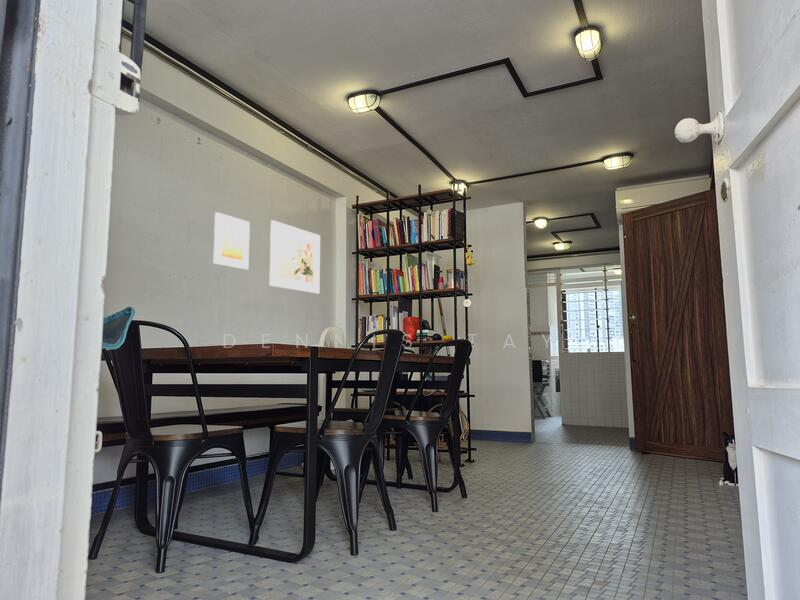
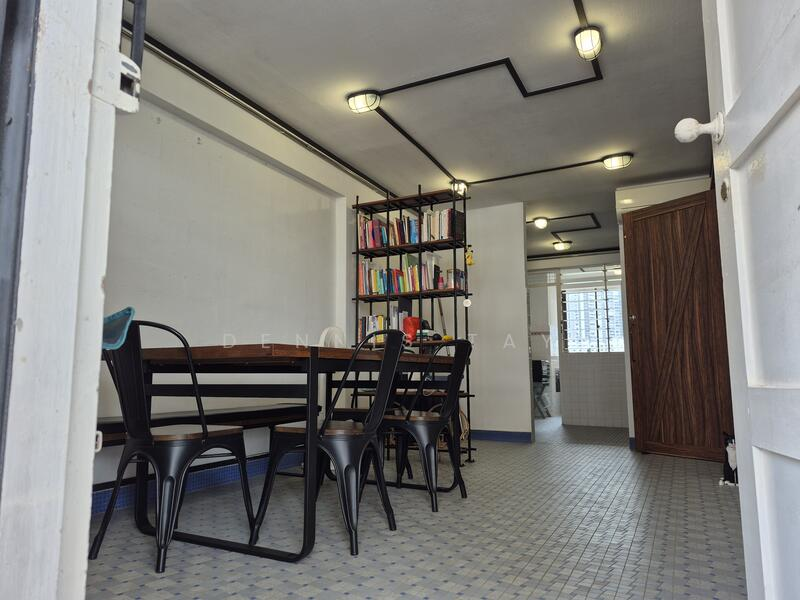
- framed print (232, 241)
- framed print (296, 258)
